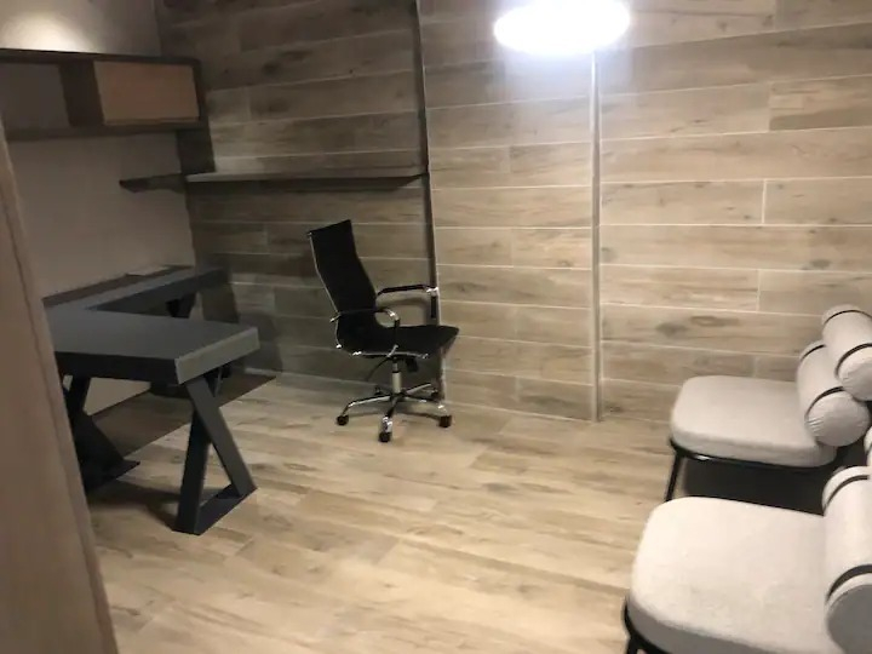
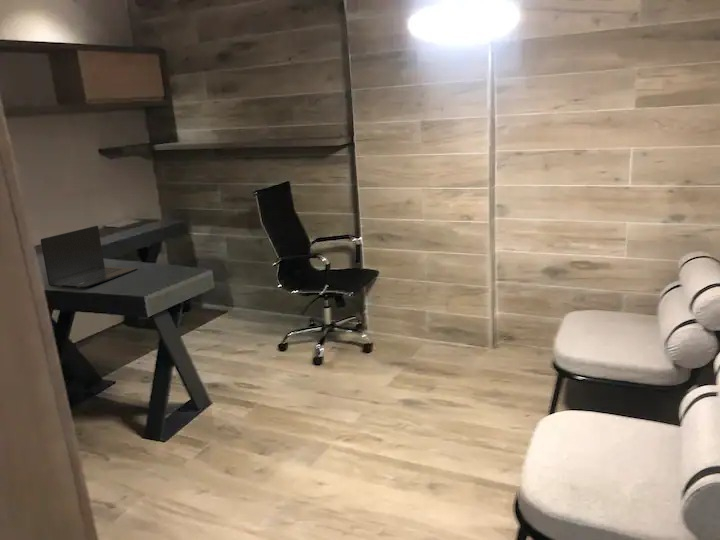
+ laptop (91, 255)
